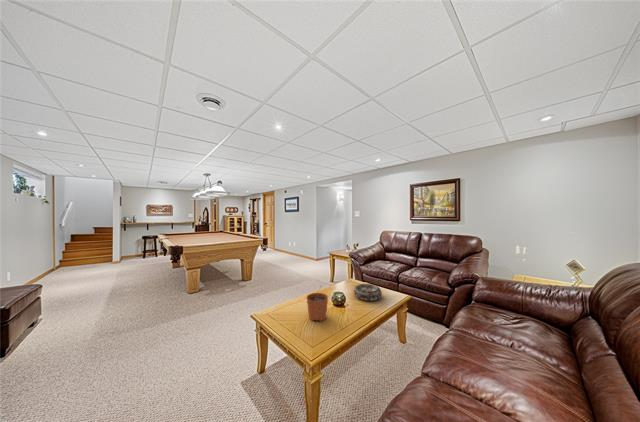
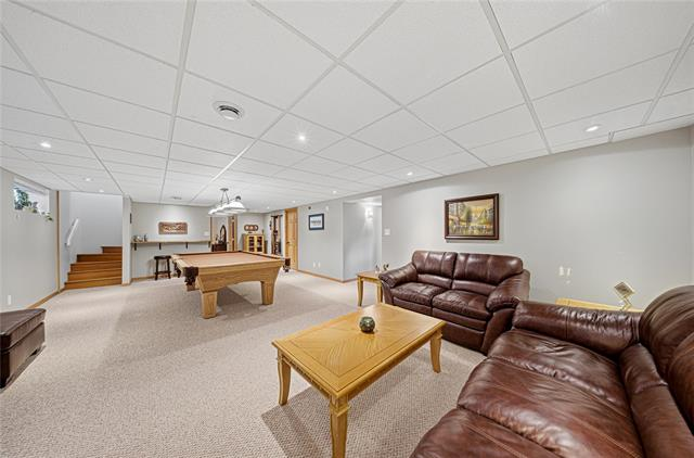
- decorative bowl (367, 291)
- plant pot (317, 301)
